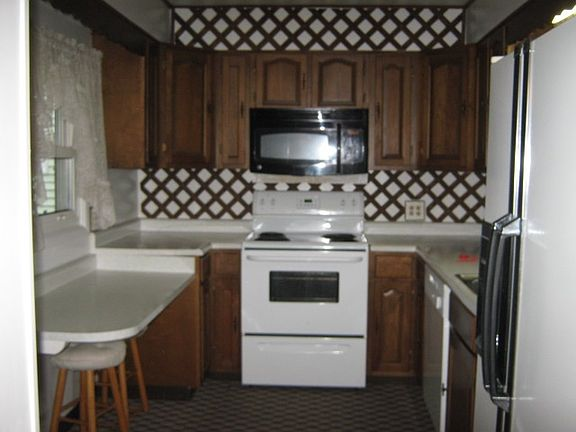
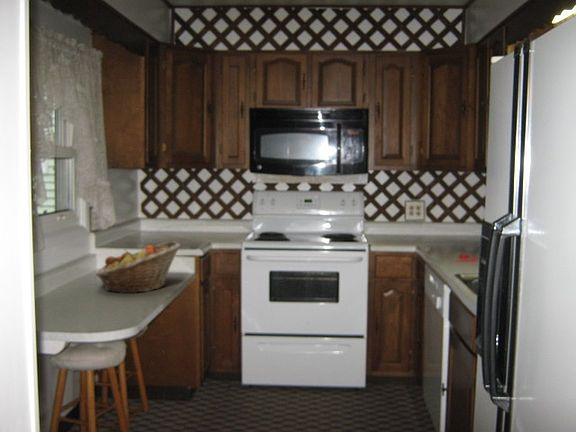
+ fruit basket (139, 265)
